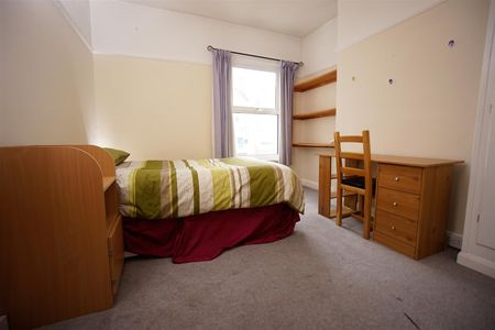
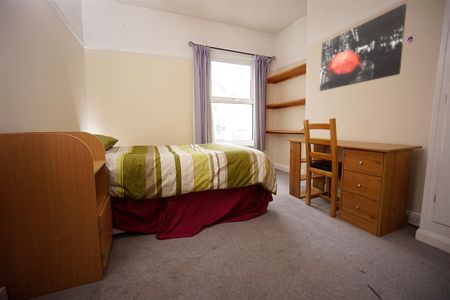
+ wall art (354, 56)
